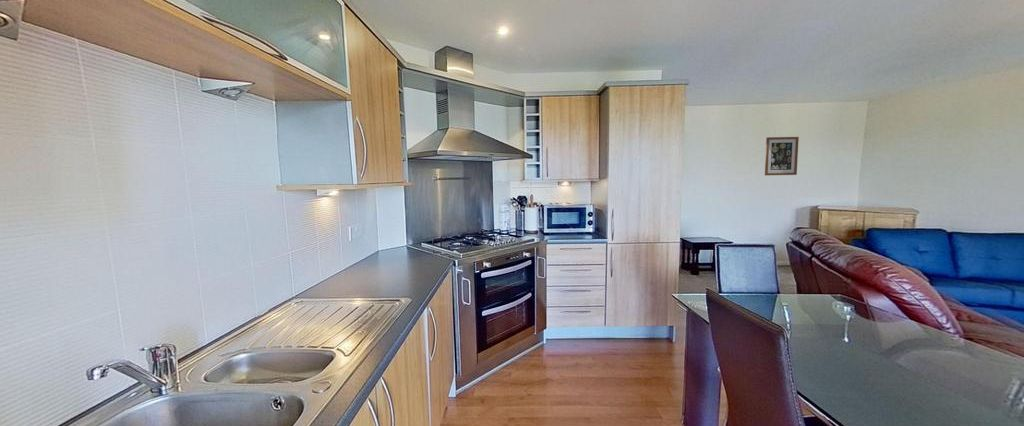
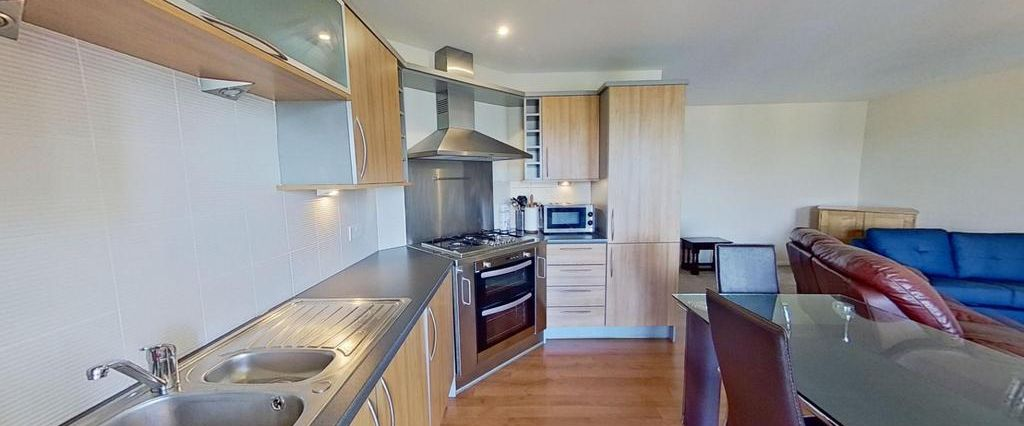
- wall art (781, 156)
